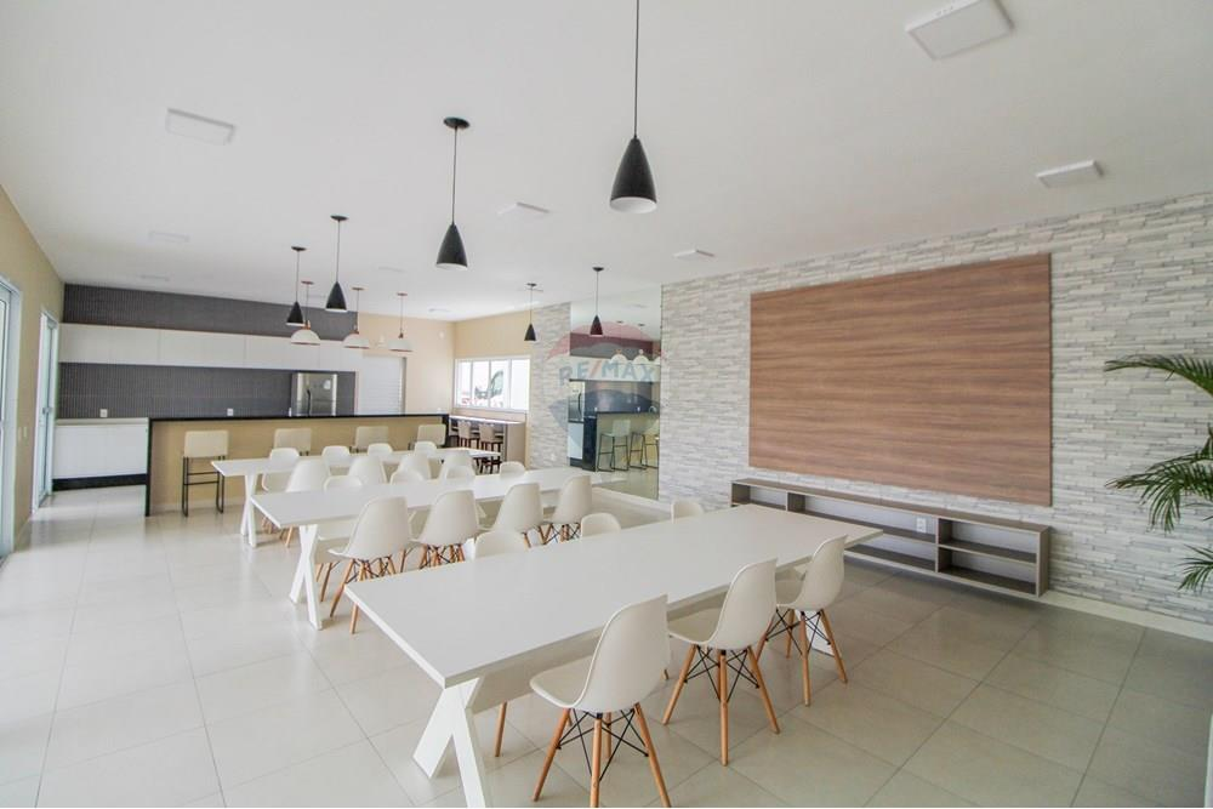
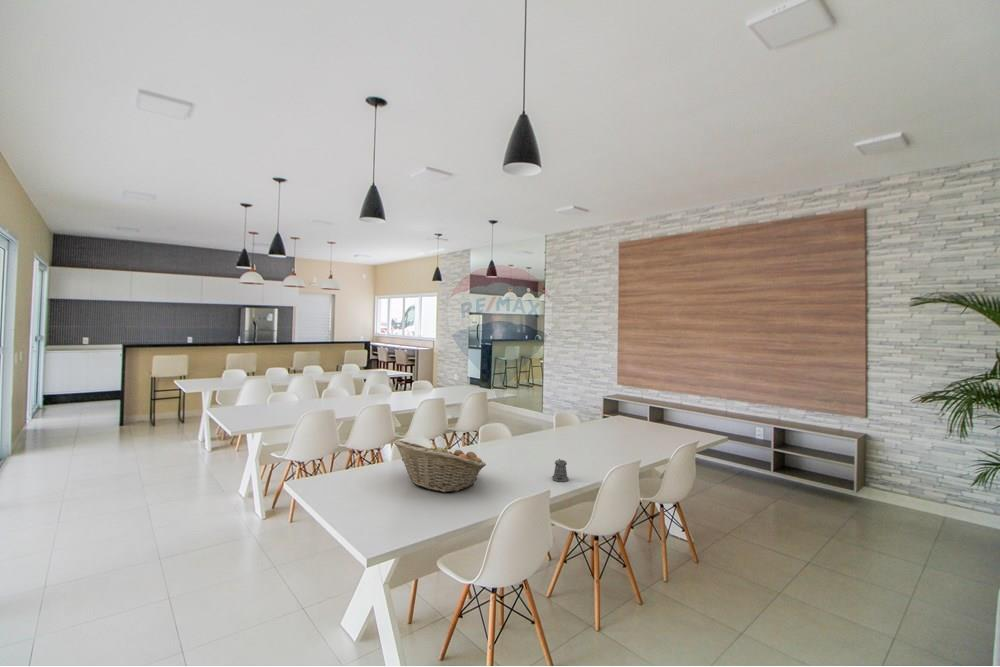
+ pepper shaker (560, 468)
+ fruit basket (438, 461)
